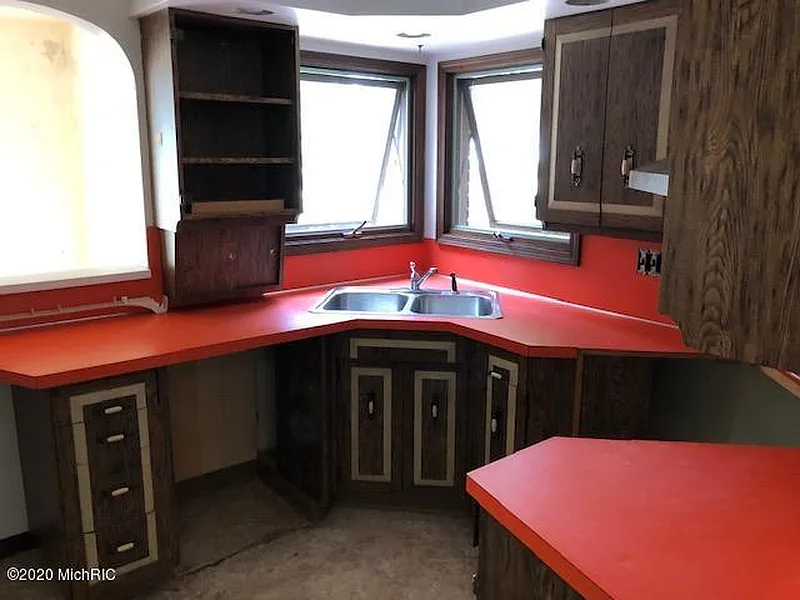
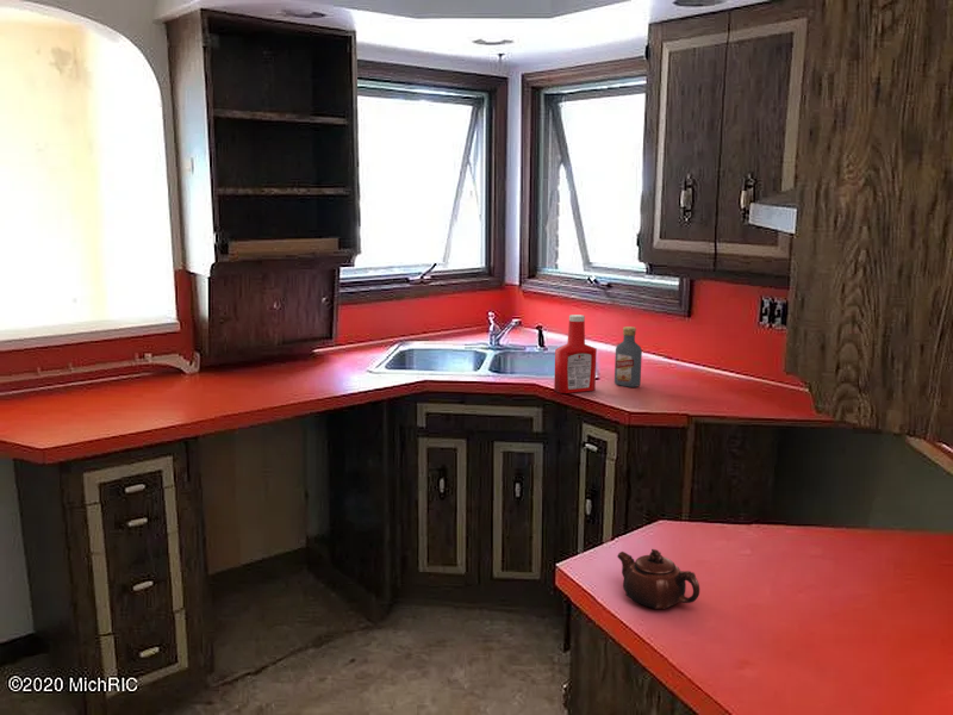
+ soap bottle (575, 353)
+ vodka (628, 355)
+ teapot (656, 574)
